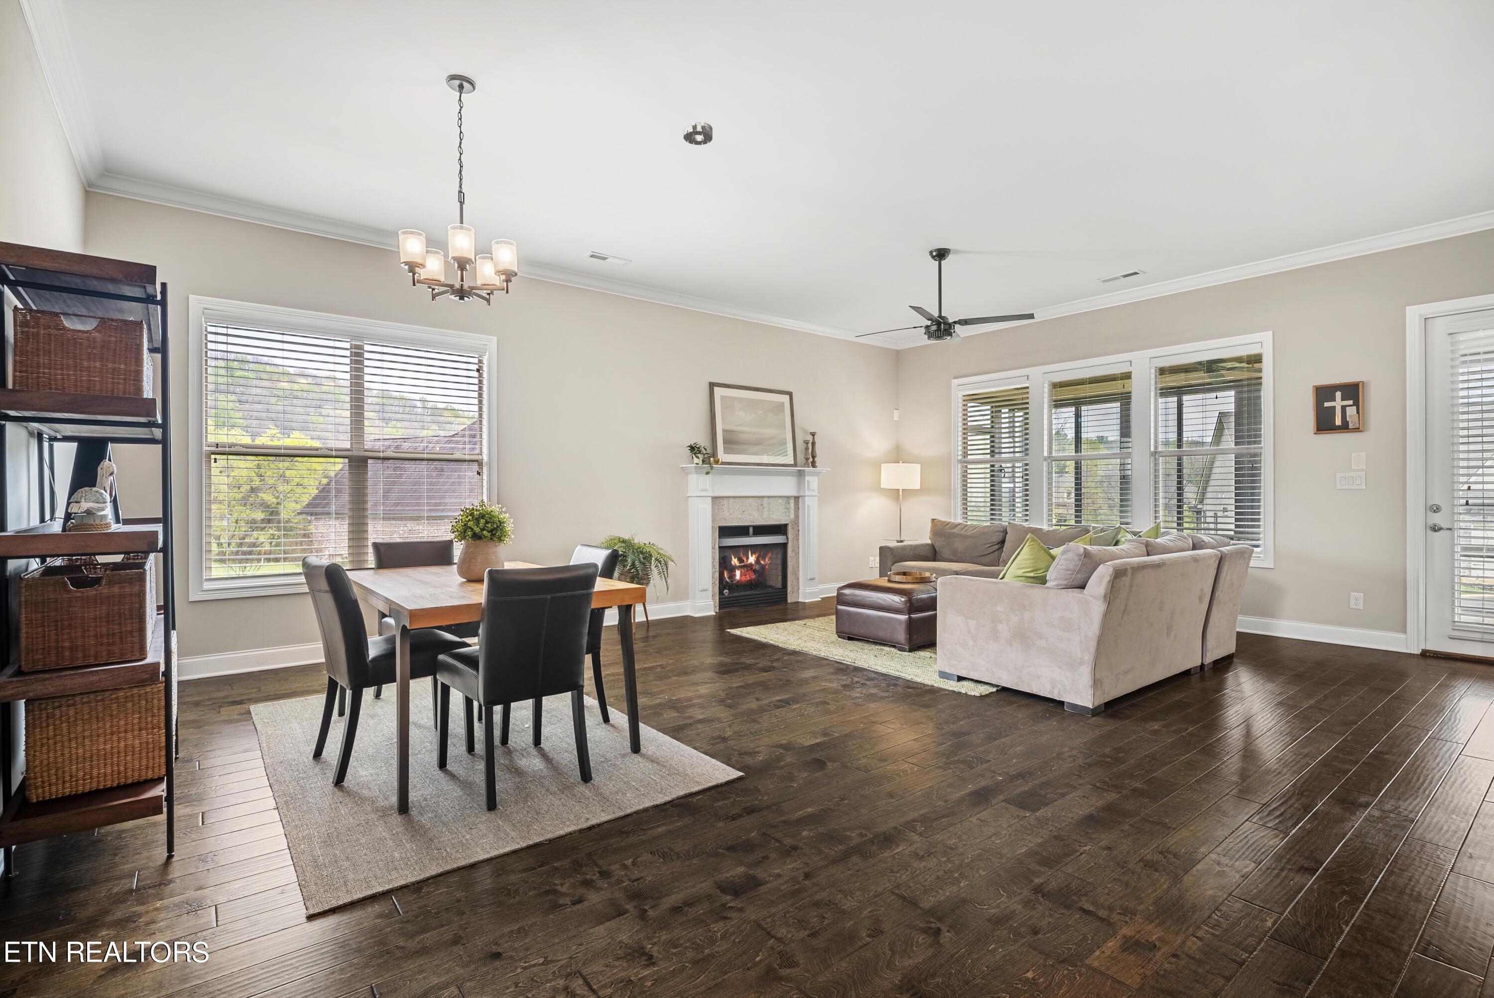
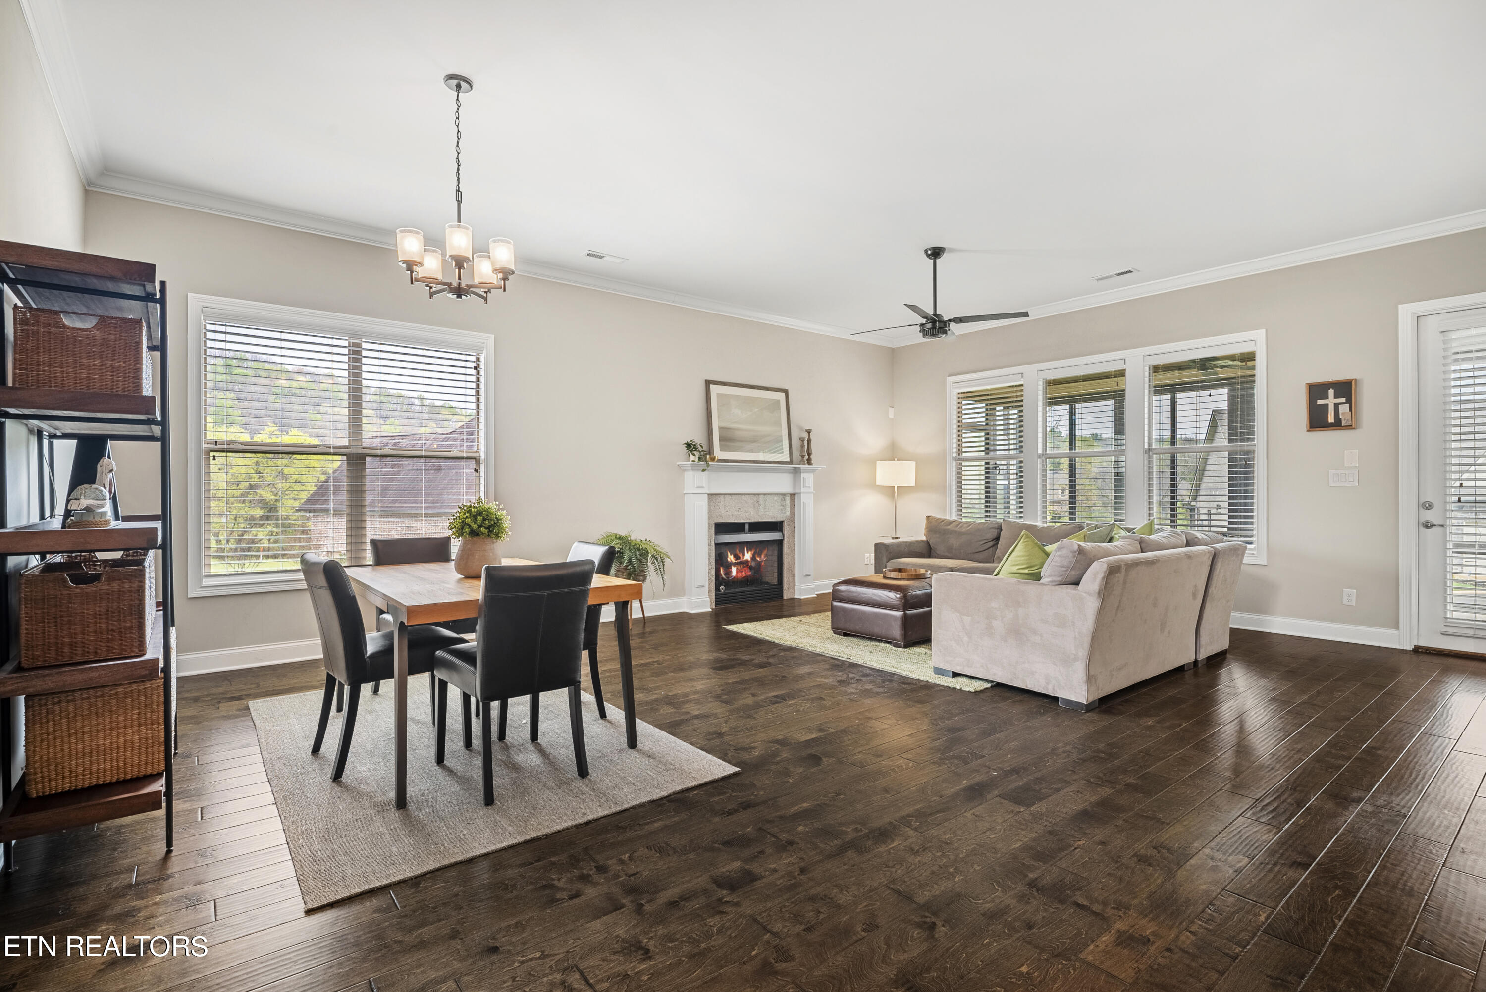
- smoke detector (698, 133)
